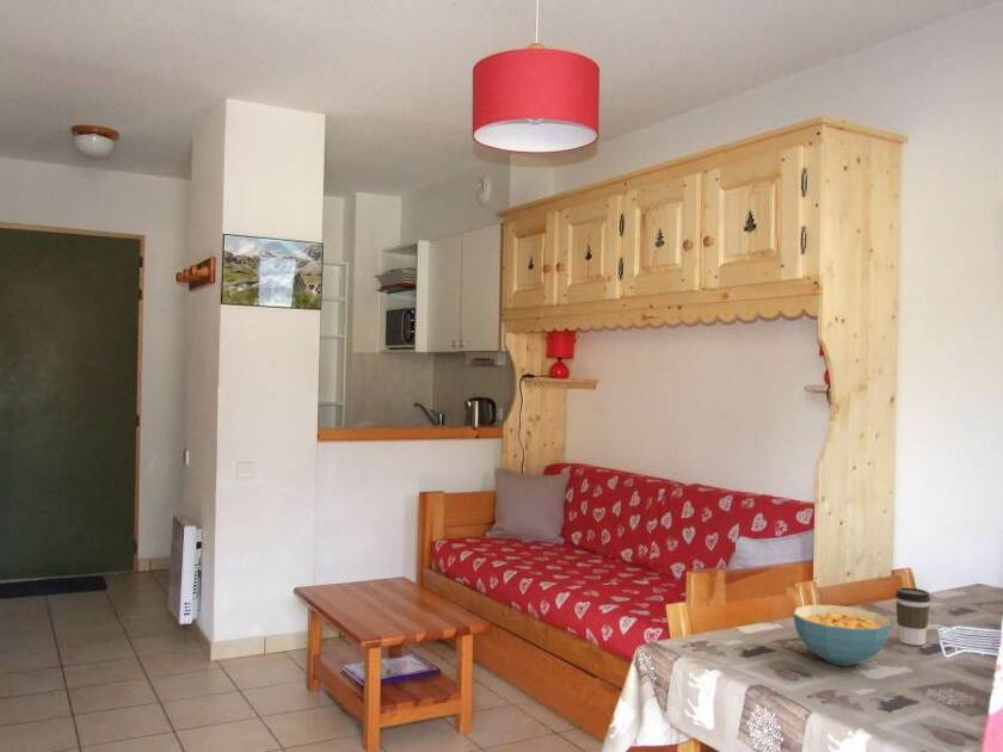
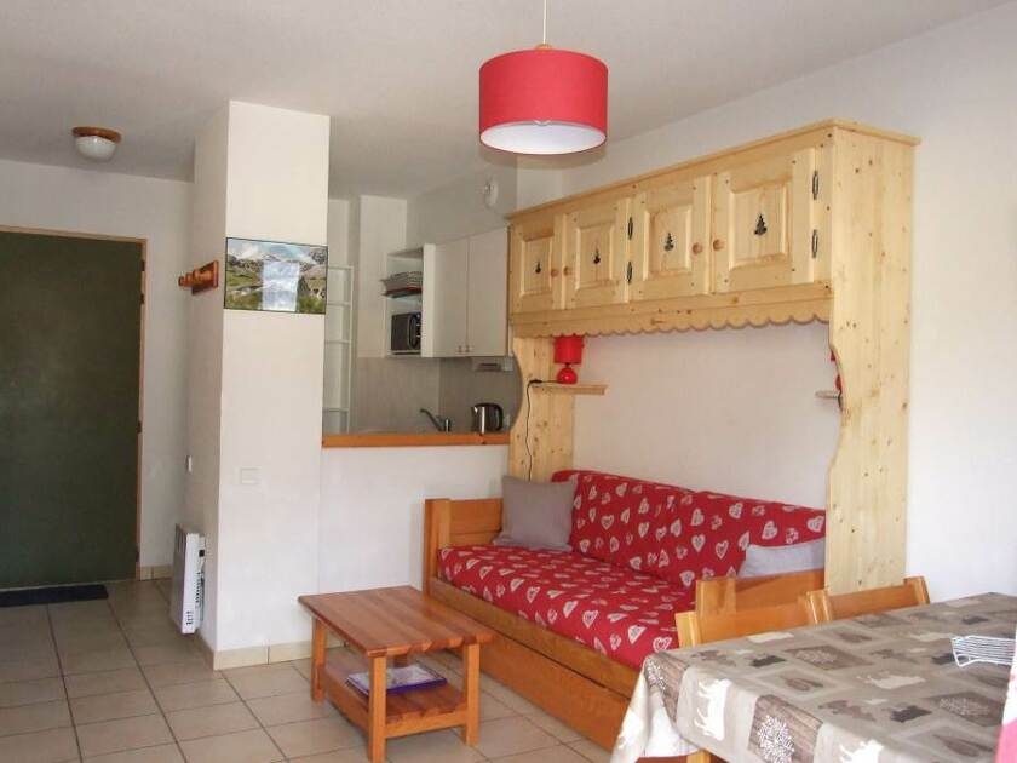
- cereal bowl (839, 639)
- coffee cup (912, 616)
